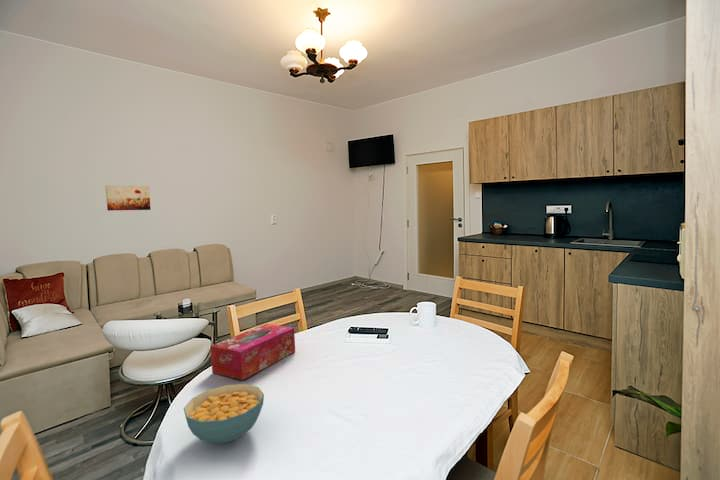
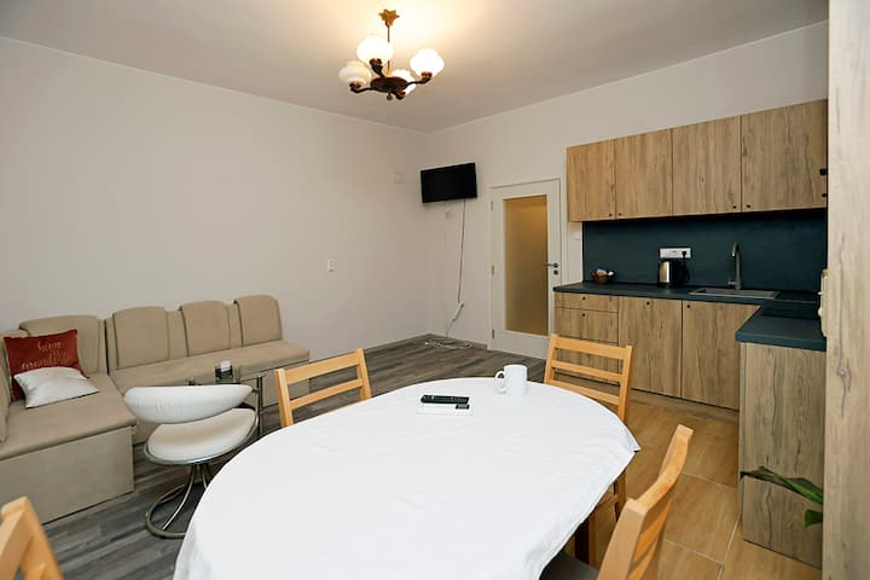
- cereal bowl (226, 418)
- wall art (128, 198)
- tissue box (255, 348)
